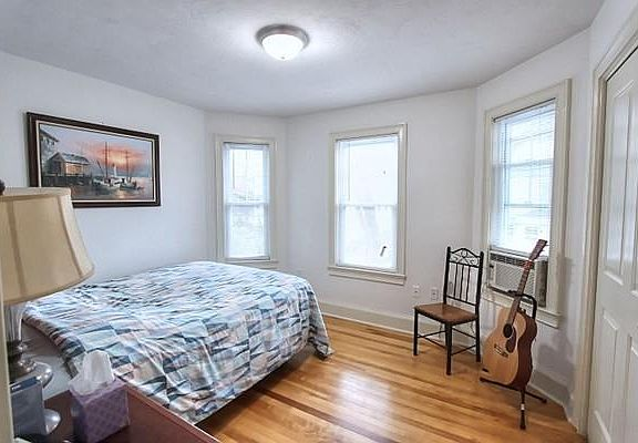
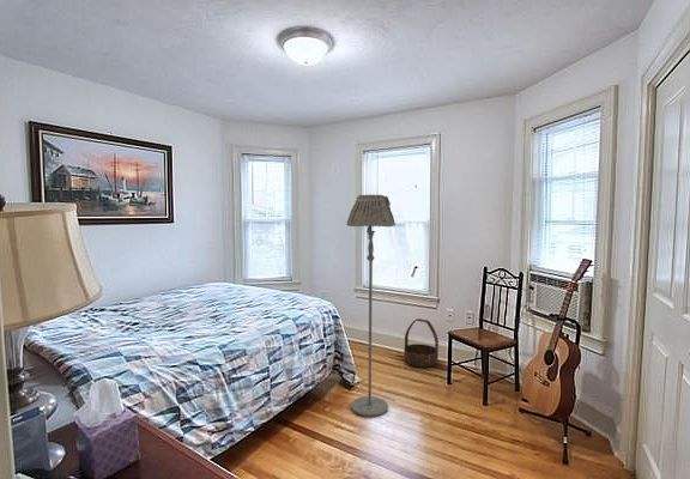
+ floor lamp (370, 302)
+ basket (420, 344)
